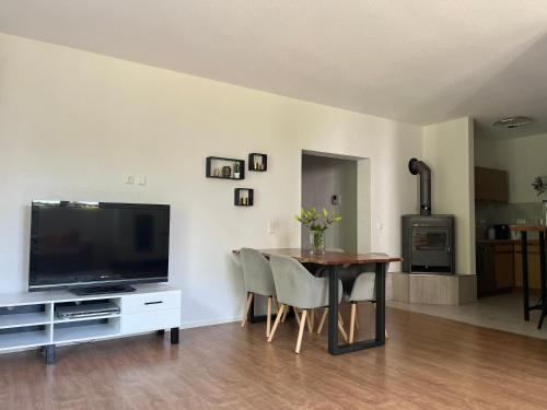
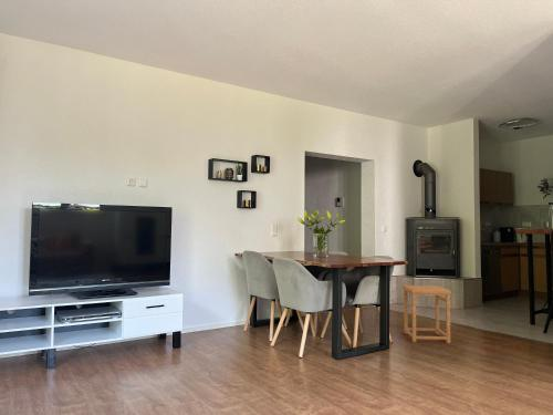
+ side table (436, 312)
